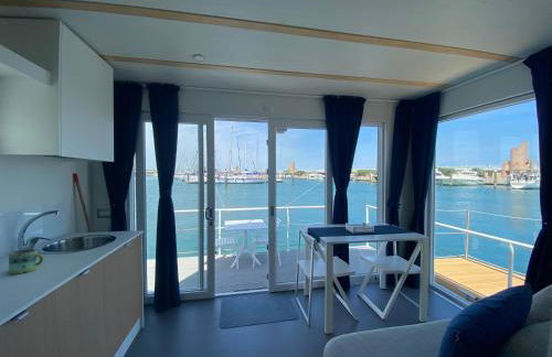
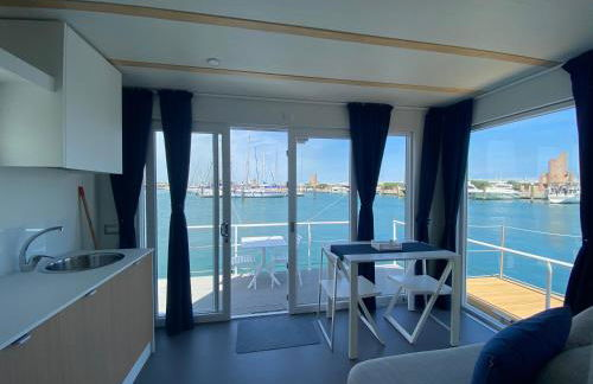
- mug (26, 260)
